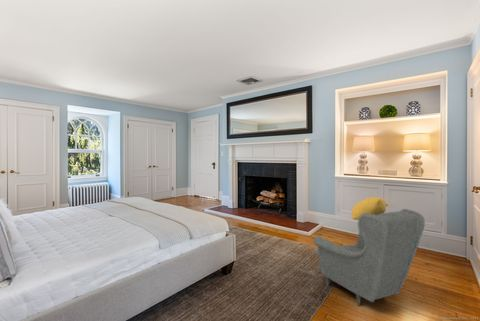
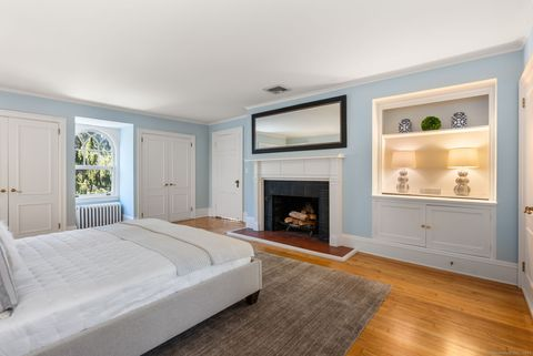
- armchair (364, 245)
